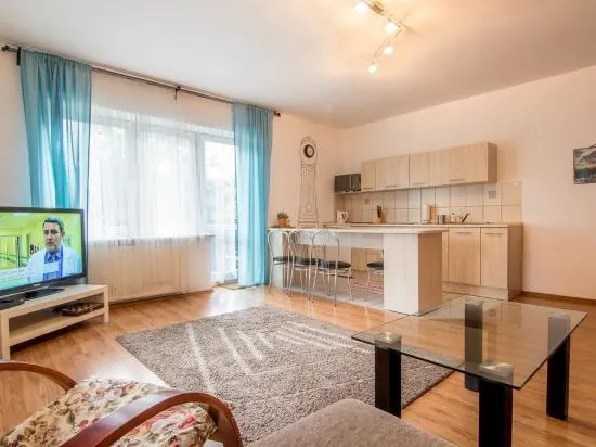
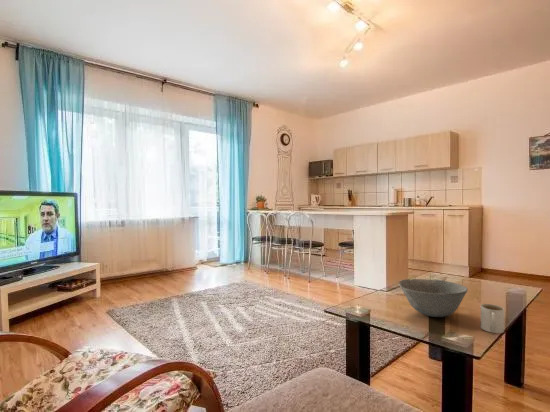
+ bowl (431, 299)
+ mug (492, 319)
